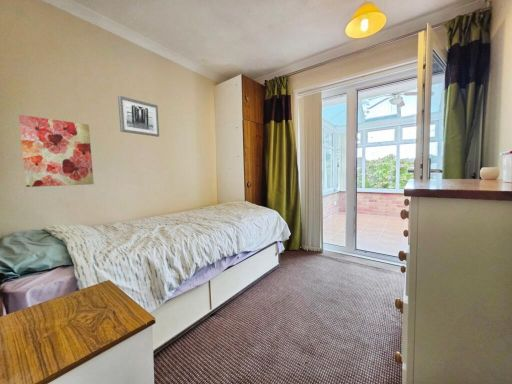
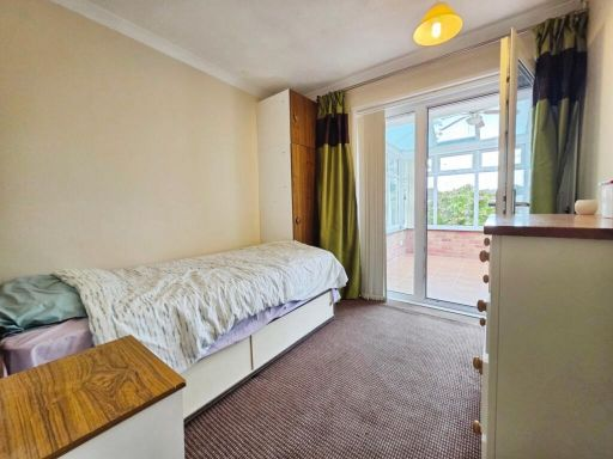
- wall art (140, 117)
- wall art (59, 153)
